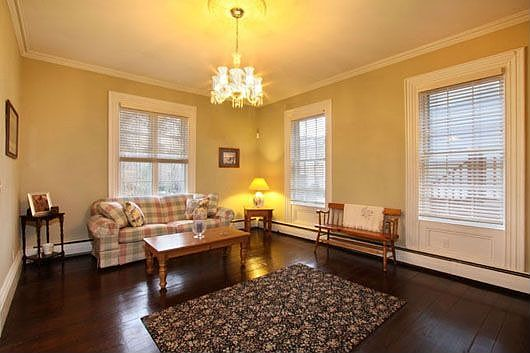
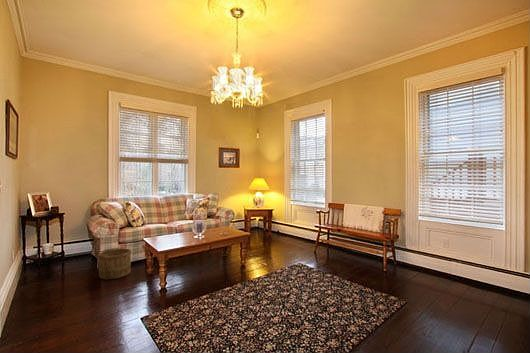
+ wooden bucket (115, 263)
